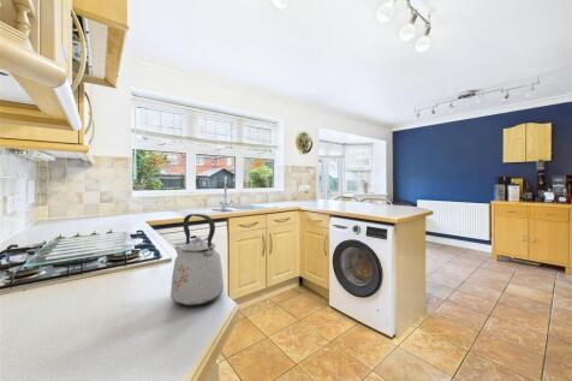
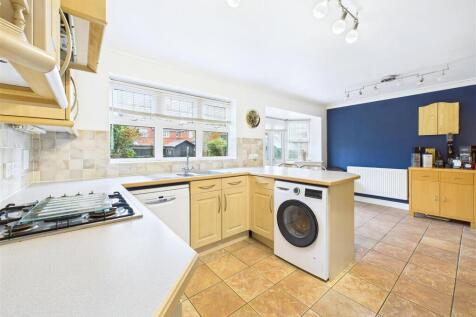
- kettle (192, 254)
